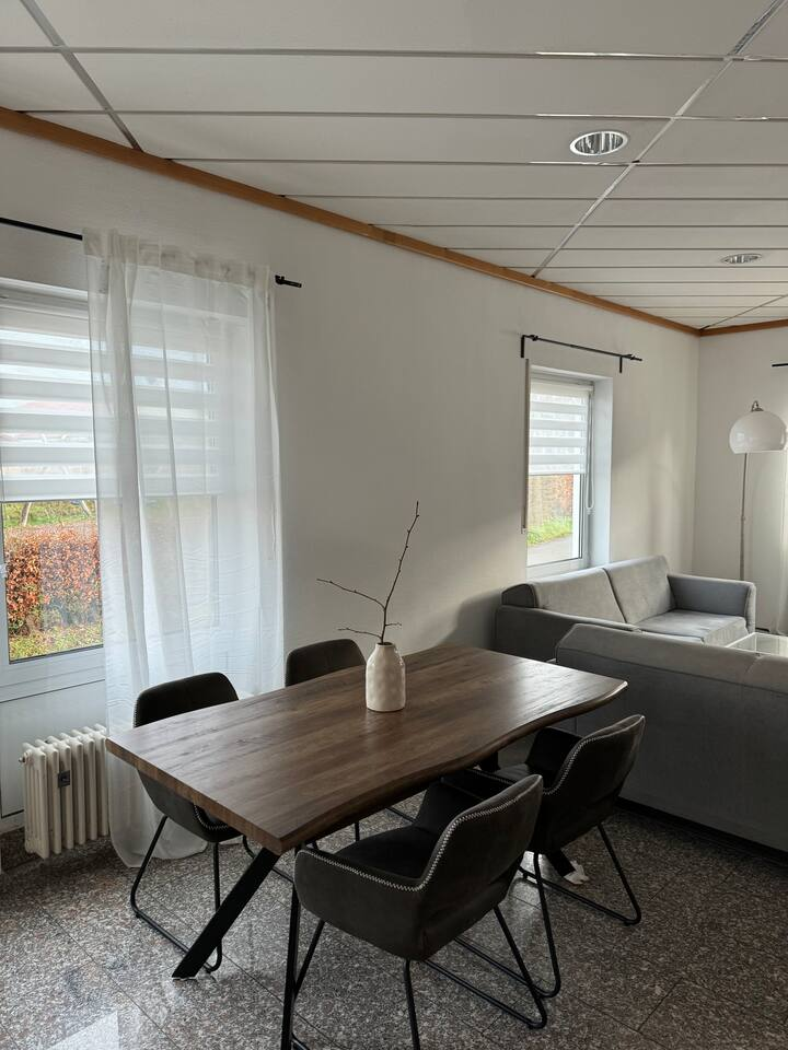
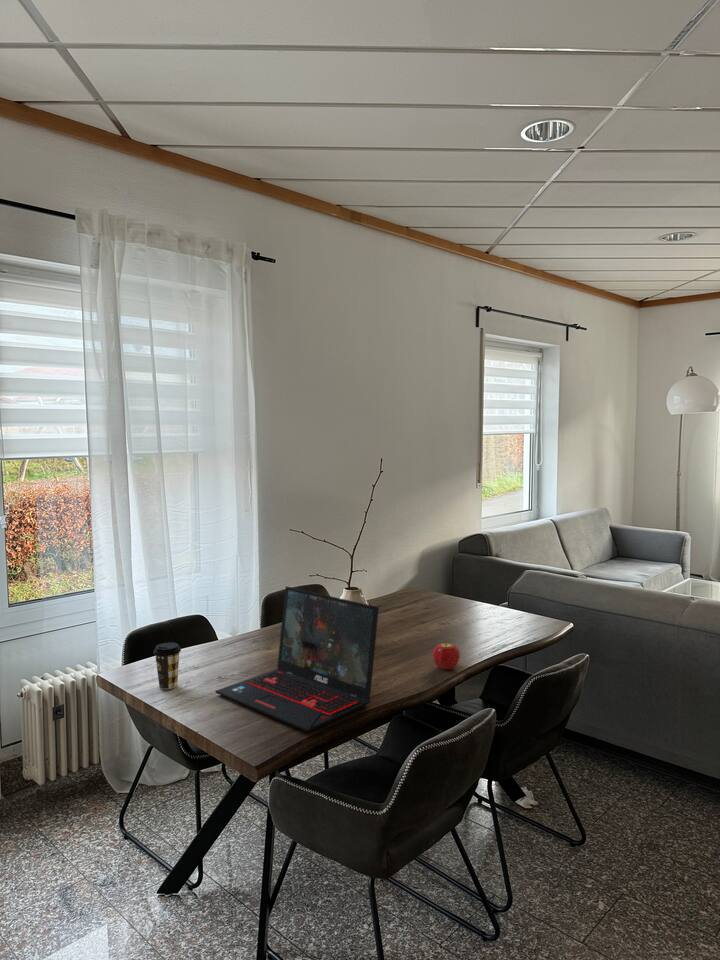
+ laptop (295, 652)
+ fruit (446, 654)
+ coffee cup (167, 665)
